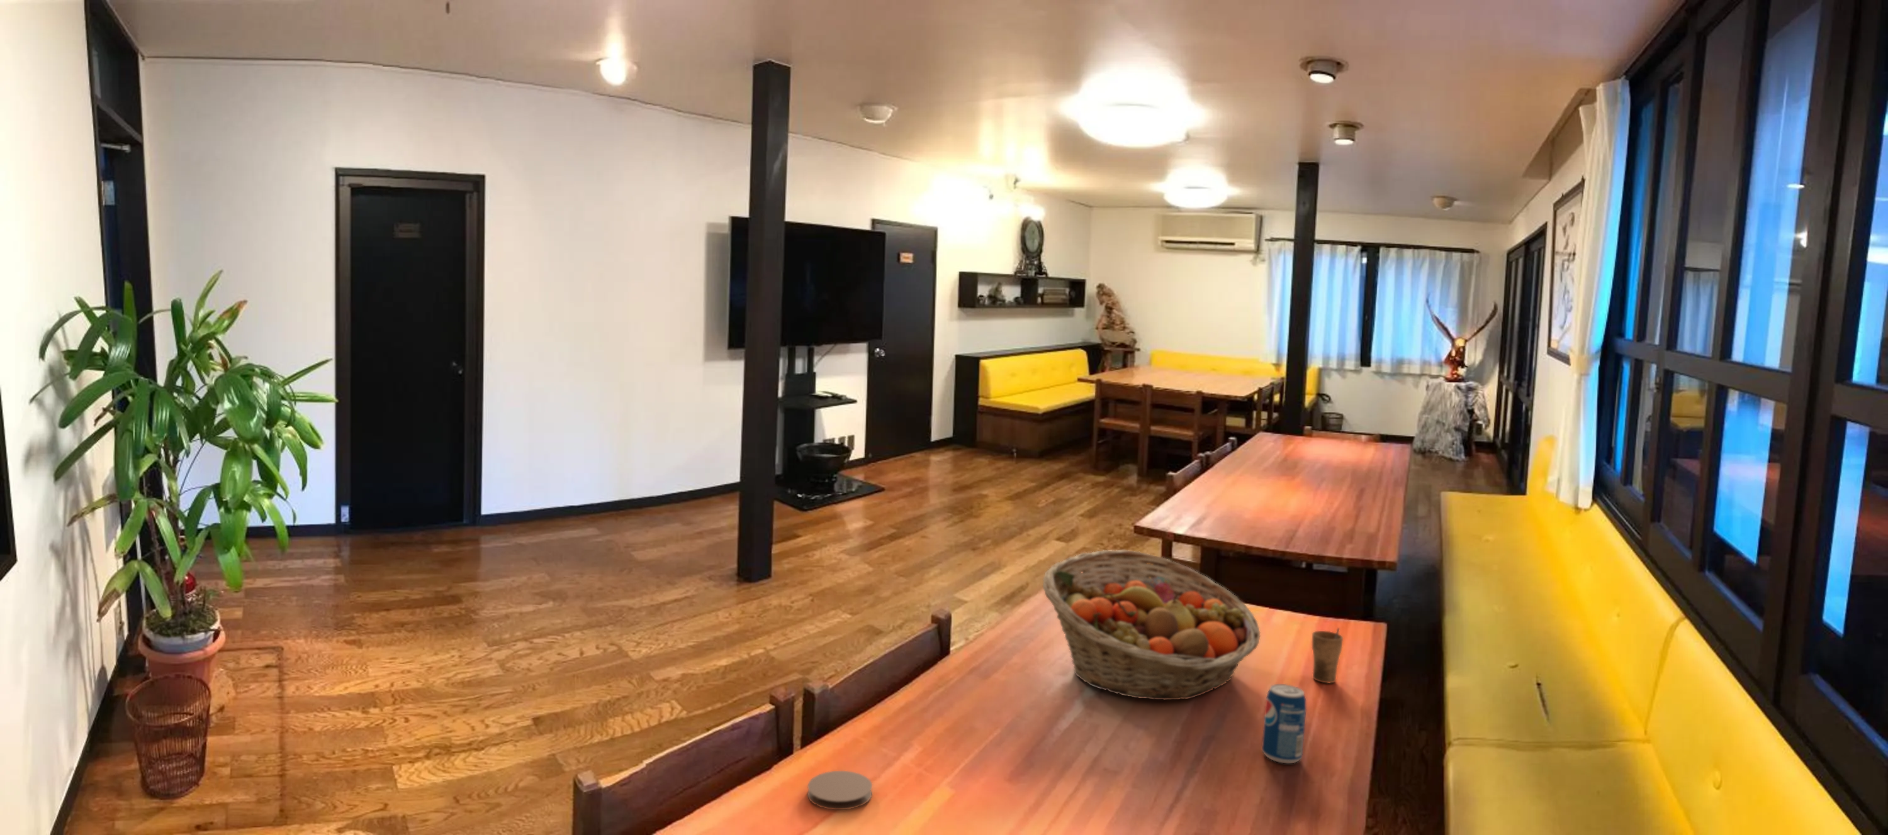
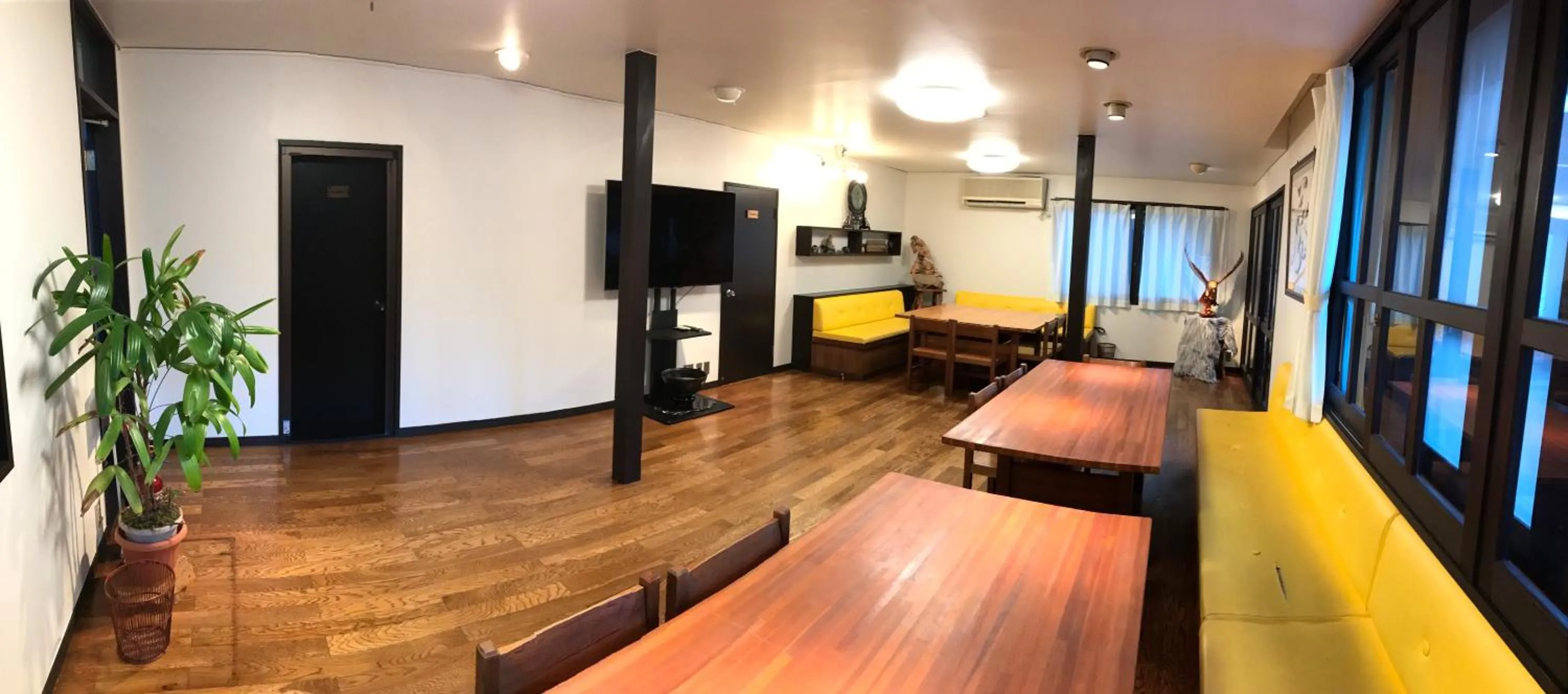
- coaster (839, 789)
- beverage can (1284, 723)
- cup (1326, 651)
- fruit basket (1149, 621)
